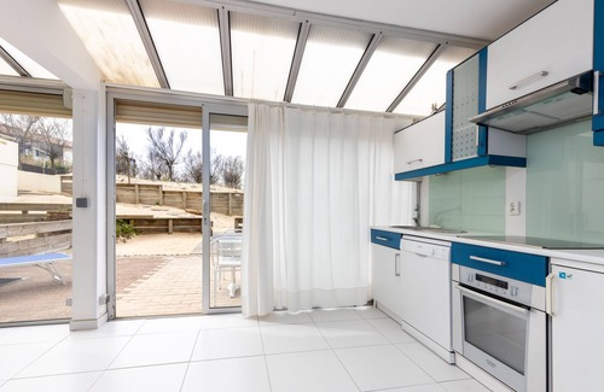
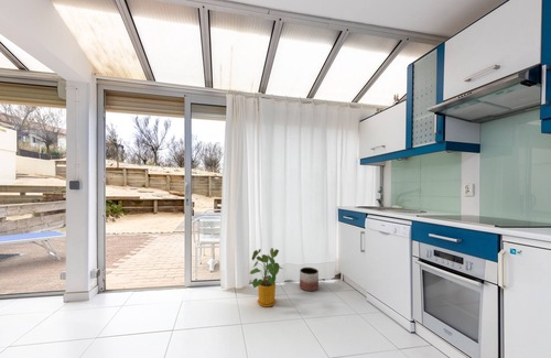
+ house plant (264, 278)
+ planter (309, 279)
